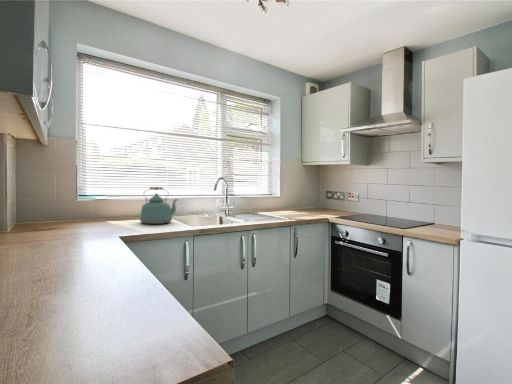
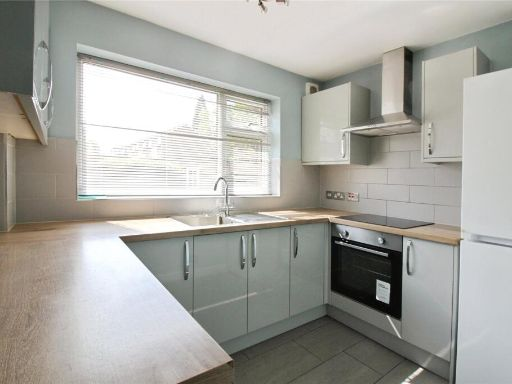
- kettle (159, 204)
